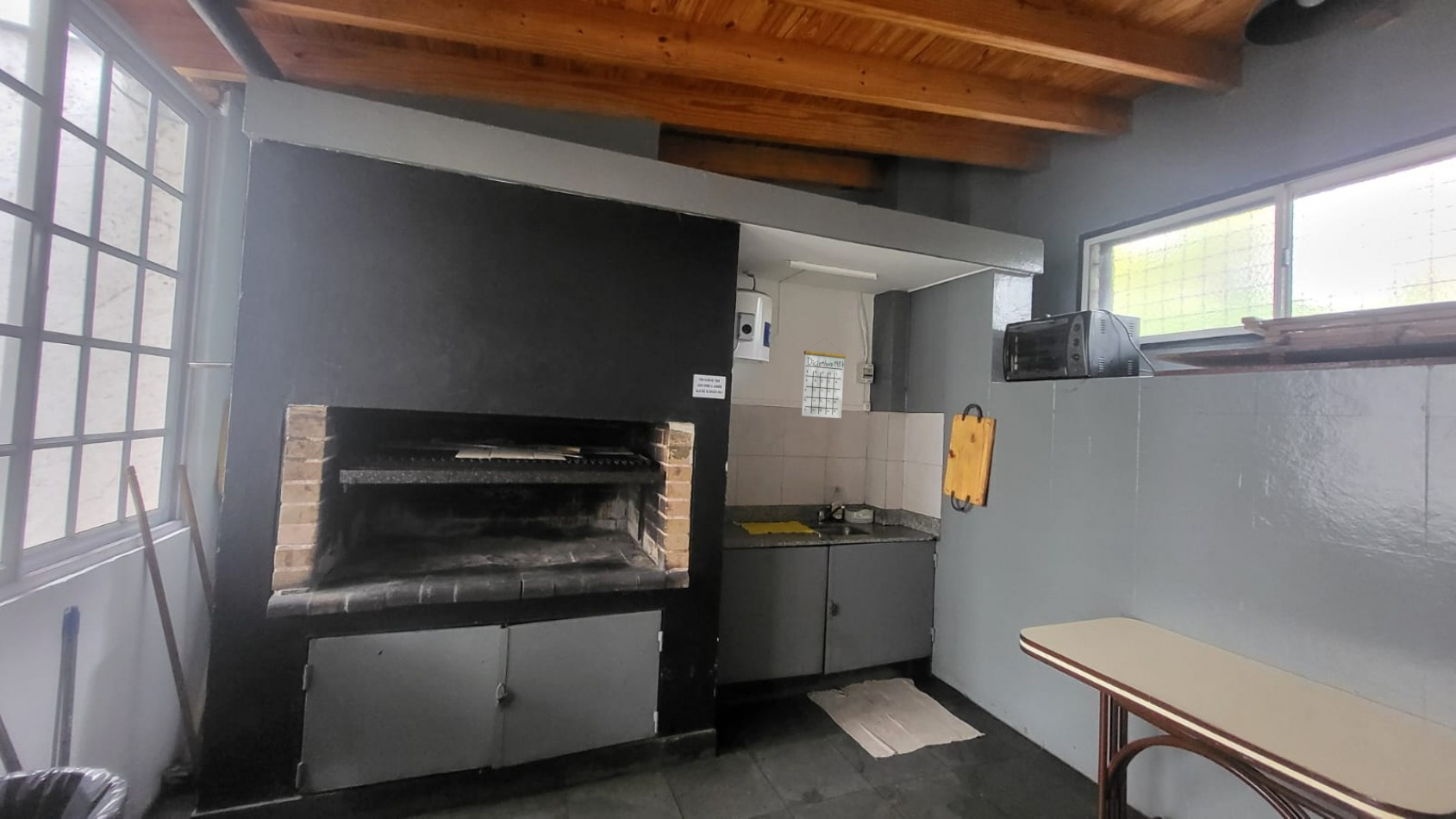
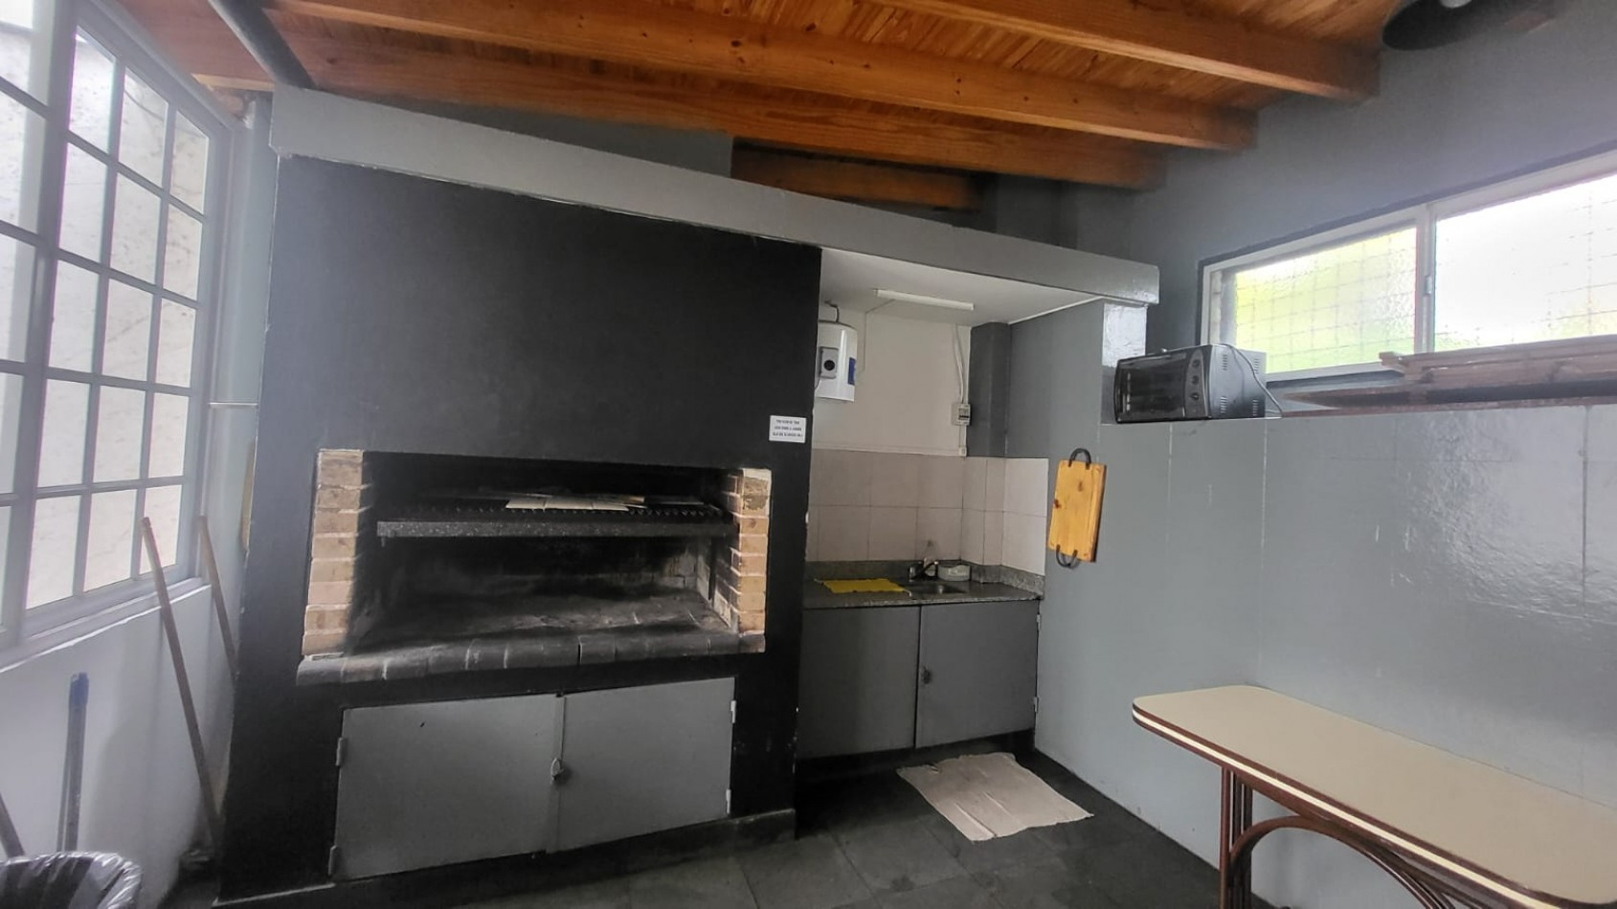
- calendar (823, 377)
